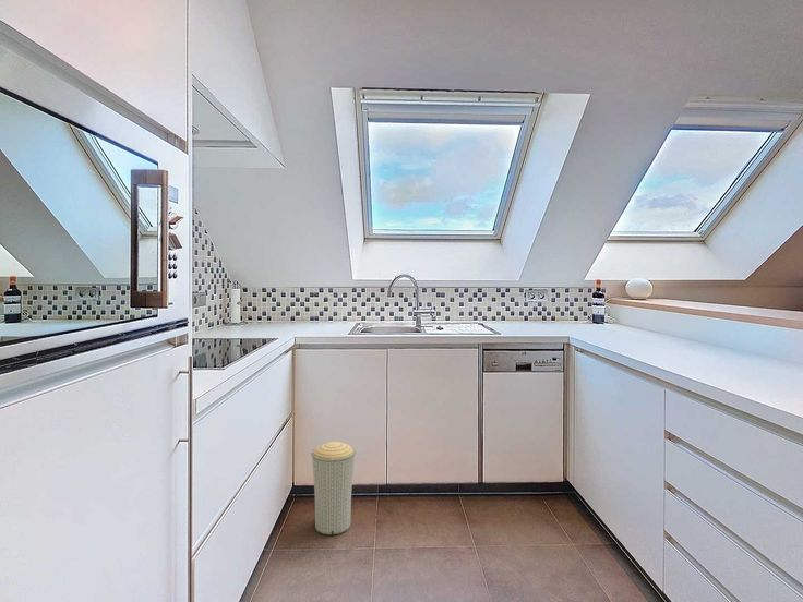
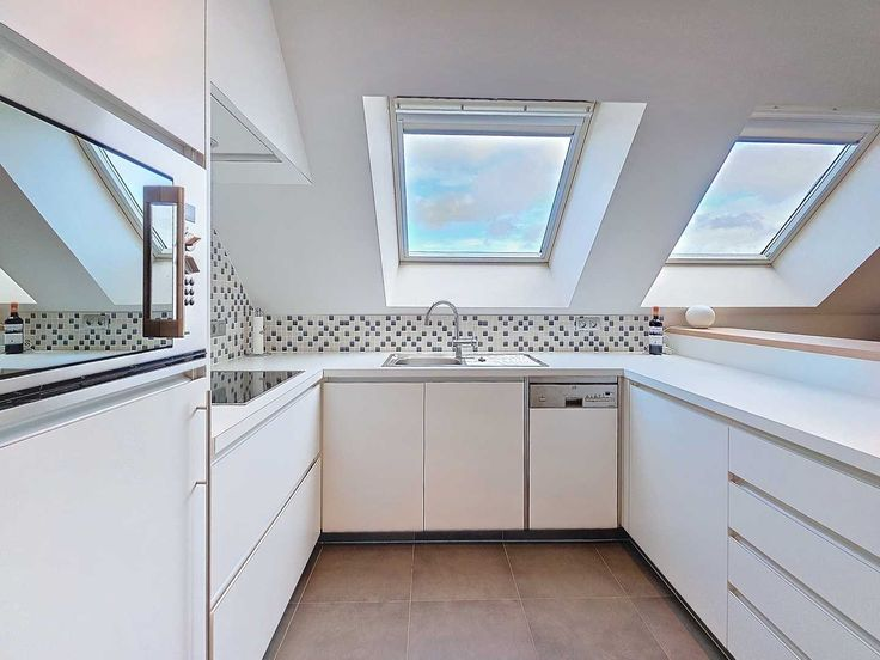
- trash can (333, 484)
